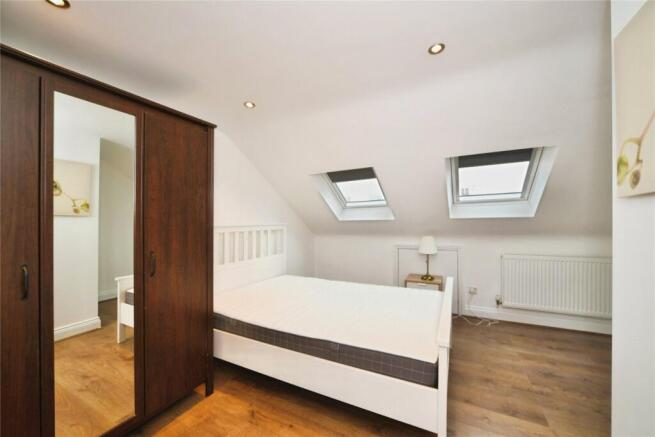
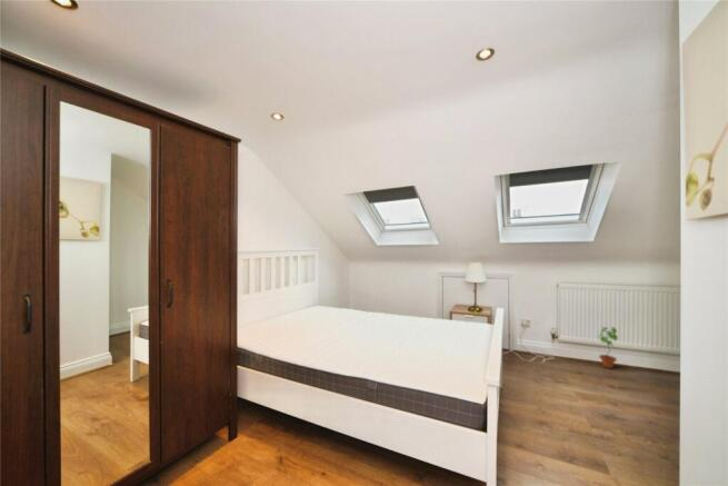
+ potted plant (608, 346)
